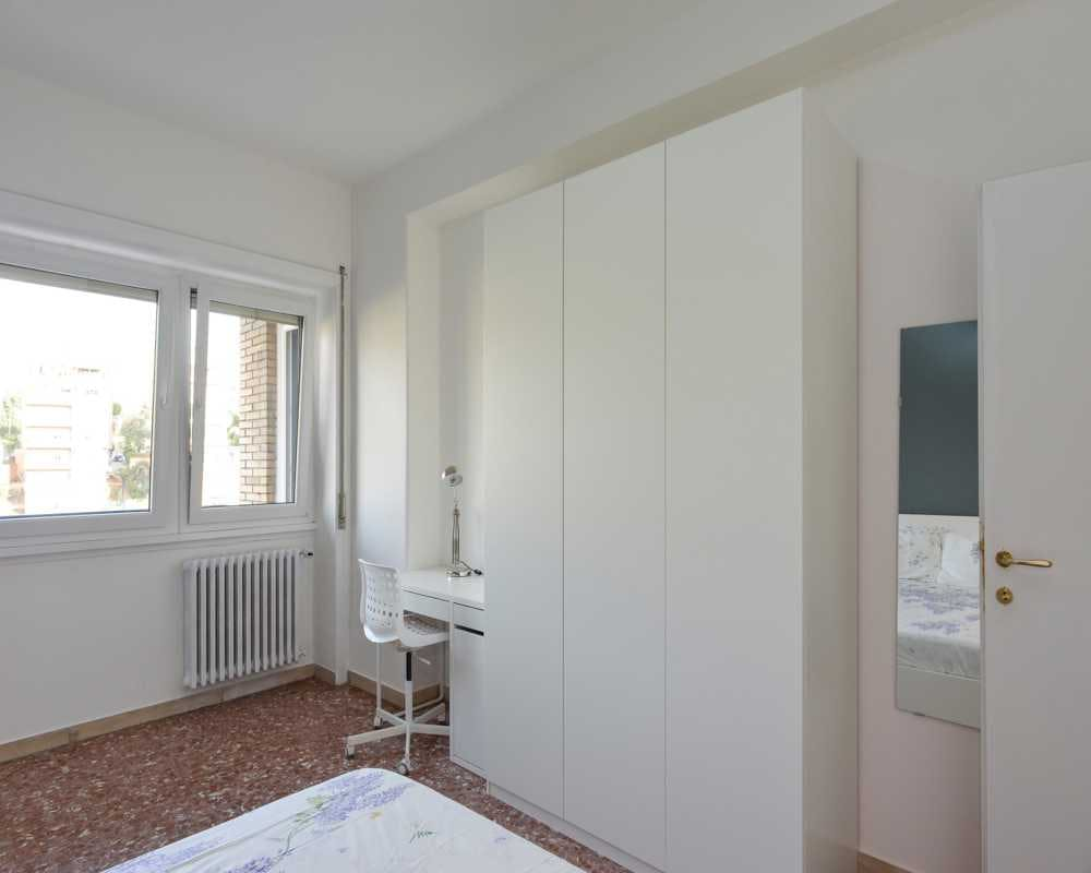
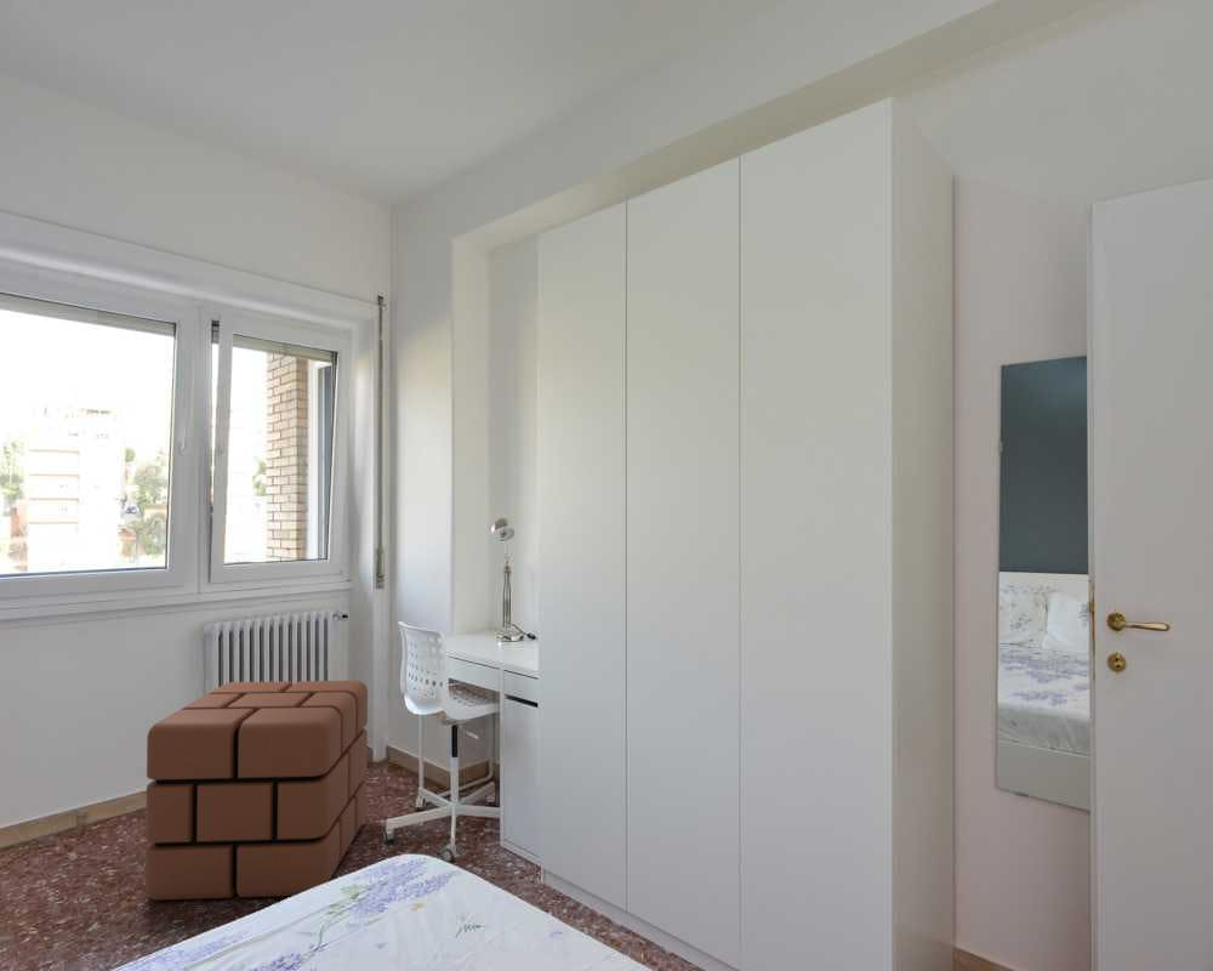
+ pouf (268, 778)
